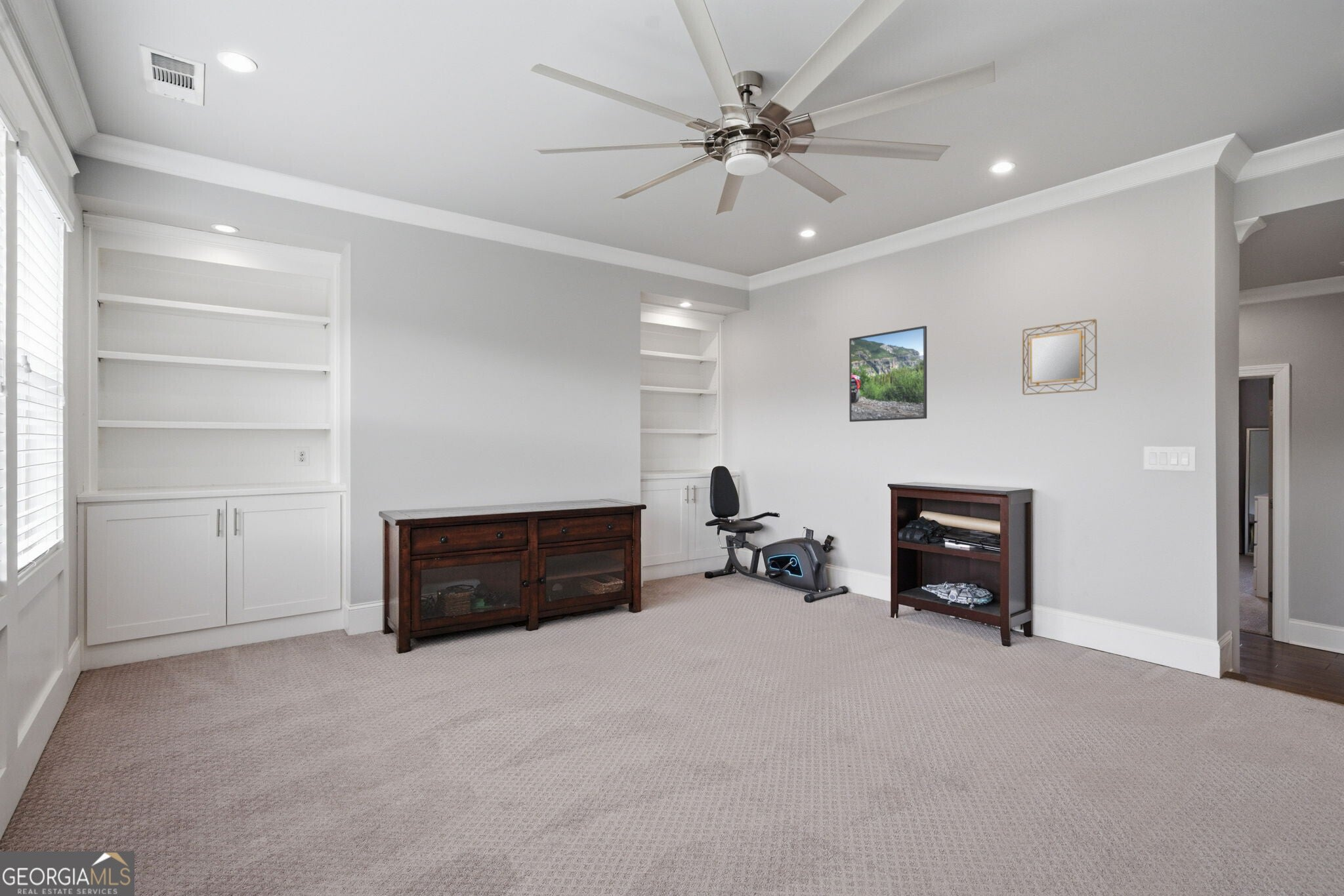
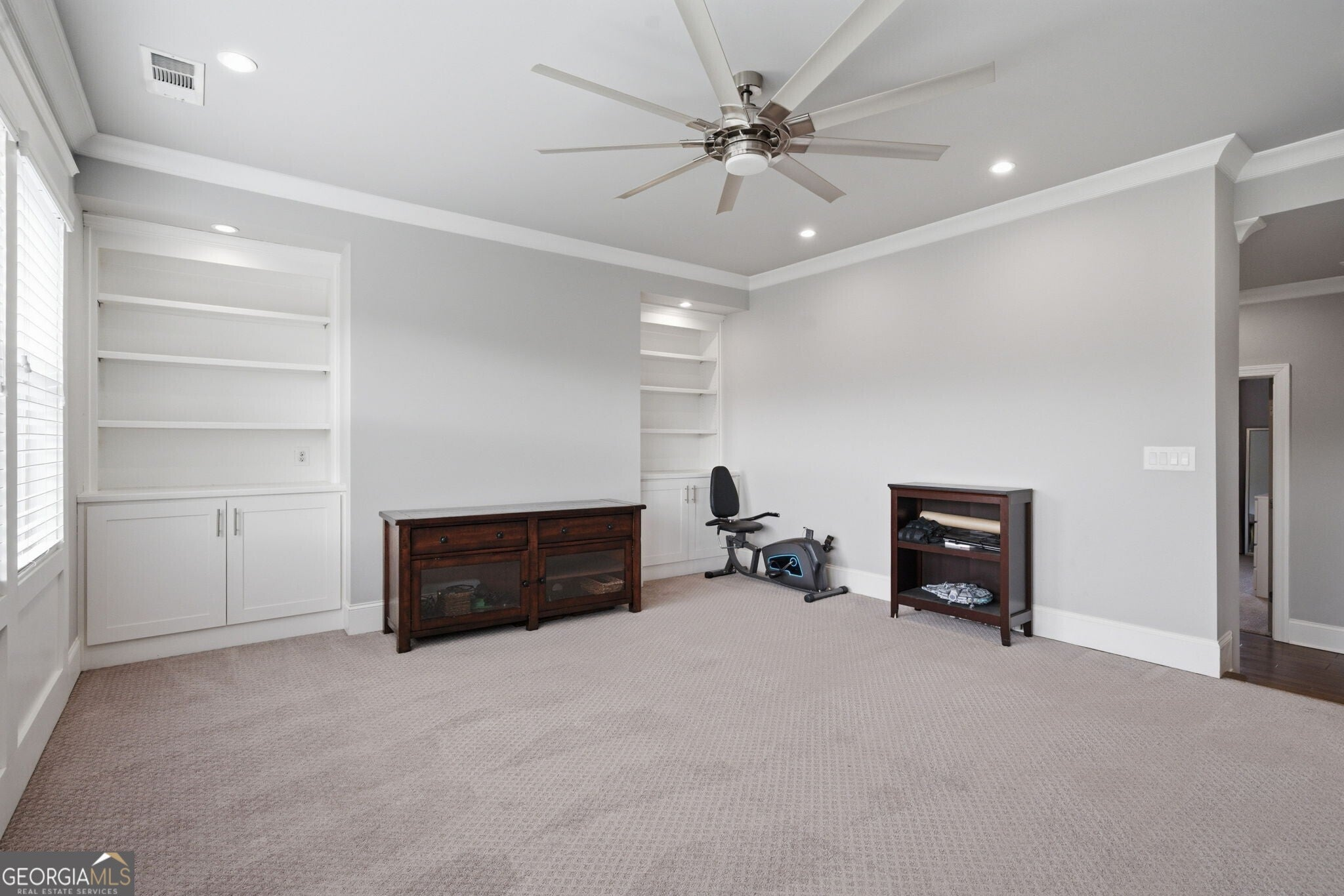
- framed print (886, 376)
- home mirror (1057, 358)
